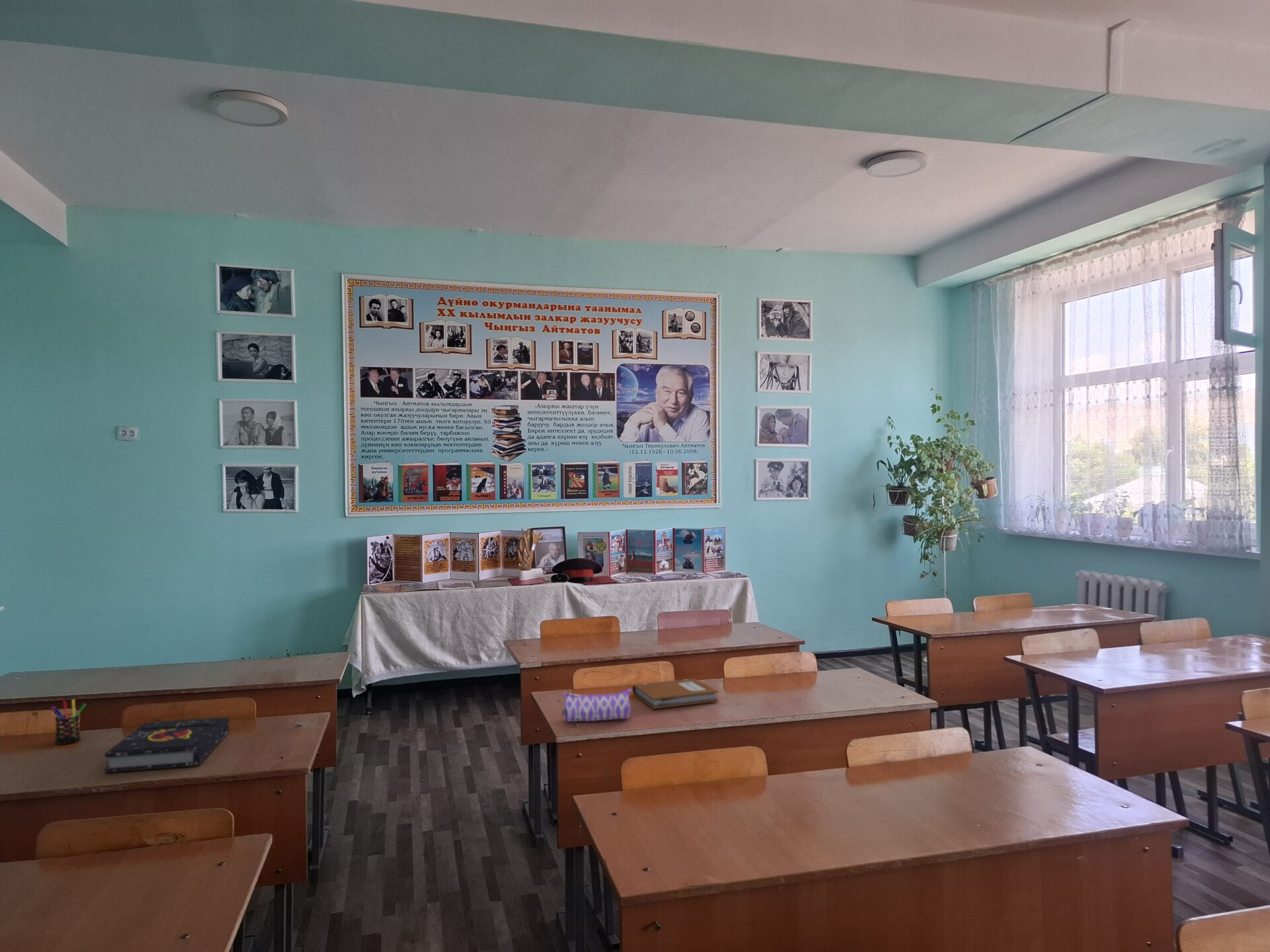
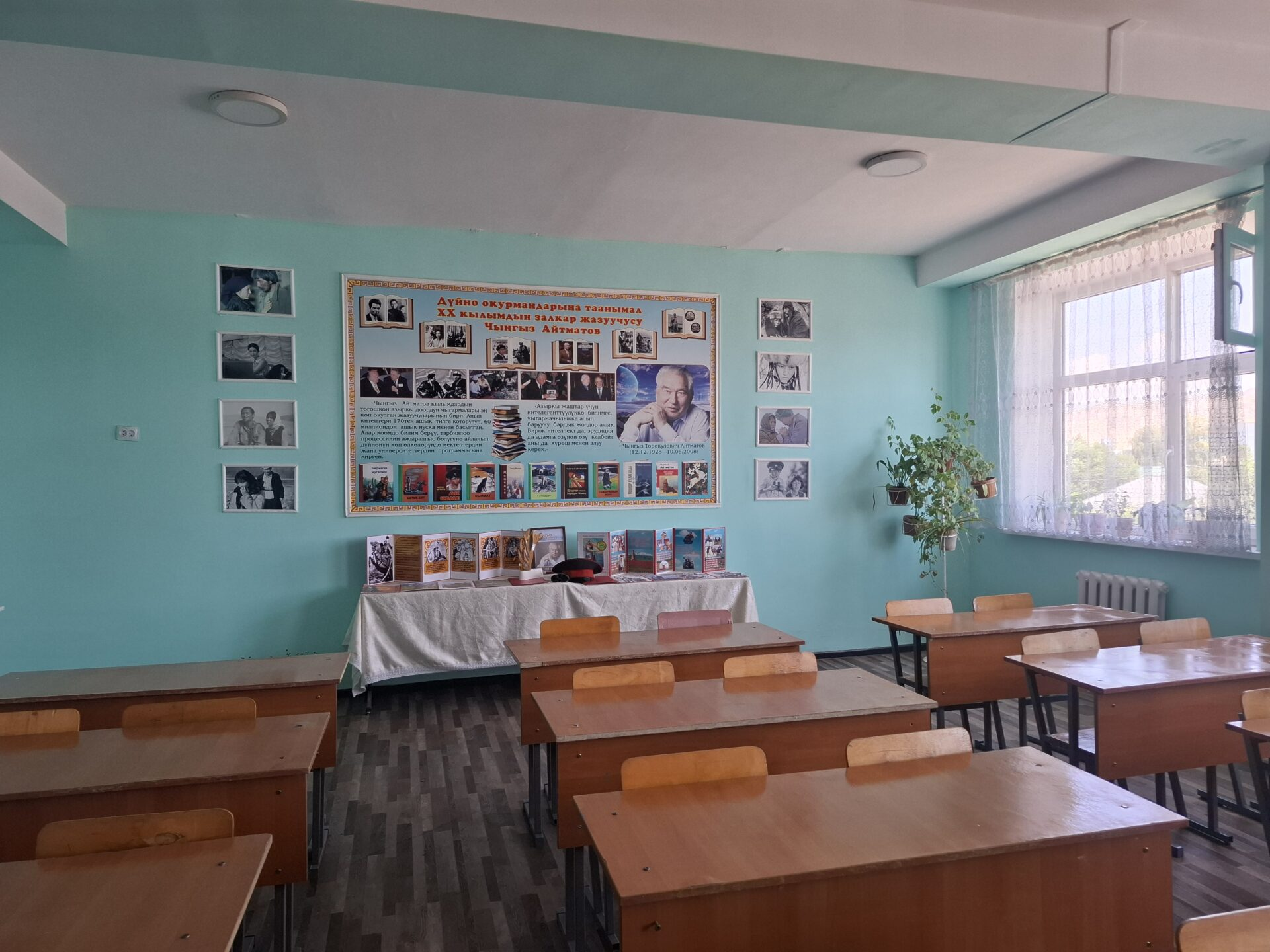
- pen holder (70, 719)
- pencil case (597, 705)
- book (171, 742)
- notebook (676, 692)
